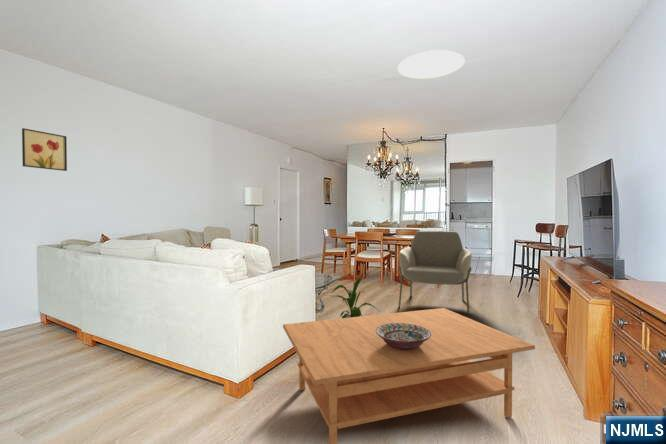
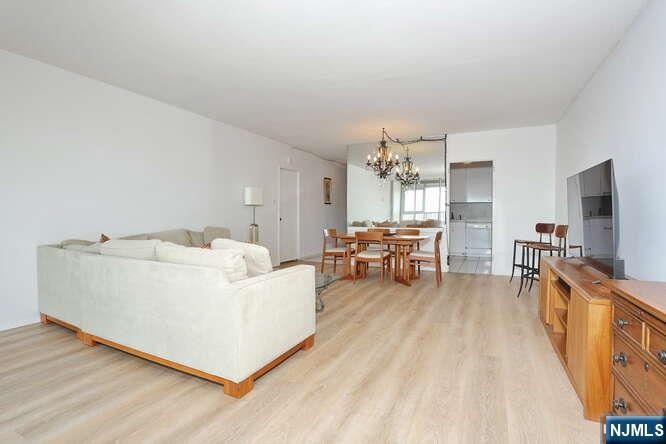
- wall art (45, 150)
- decorative bowl (403, 337)
- ceiling light (430, 62)
- armchair (434, 268)
- coffee table (397, 367)
- house plant (351, 306)
